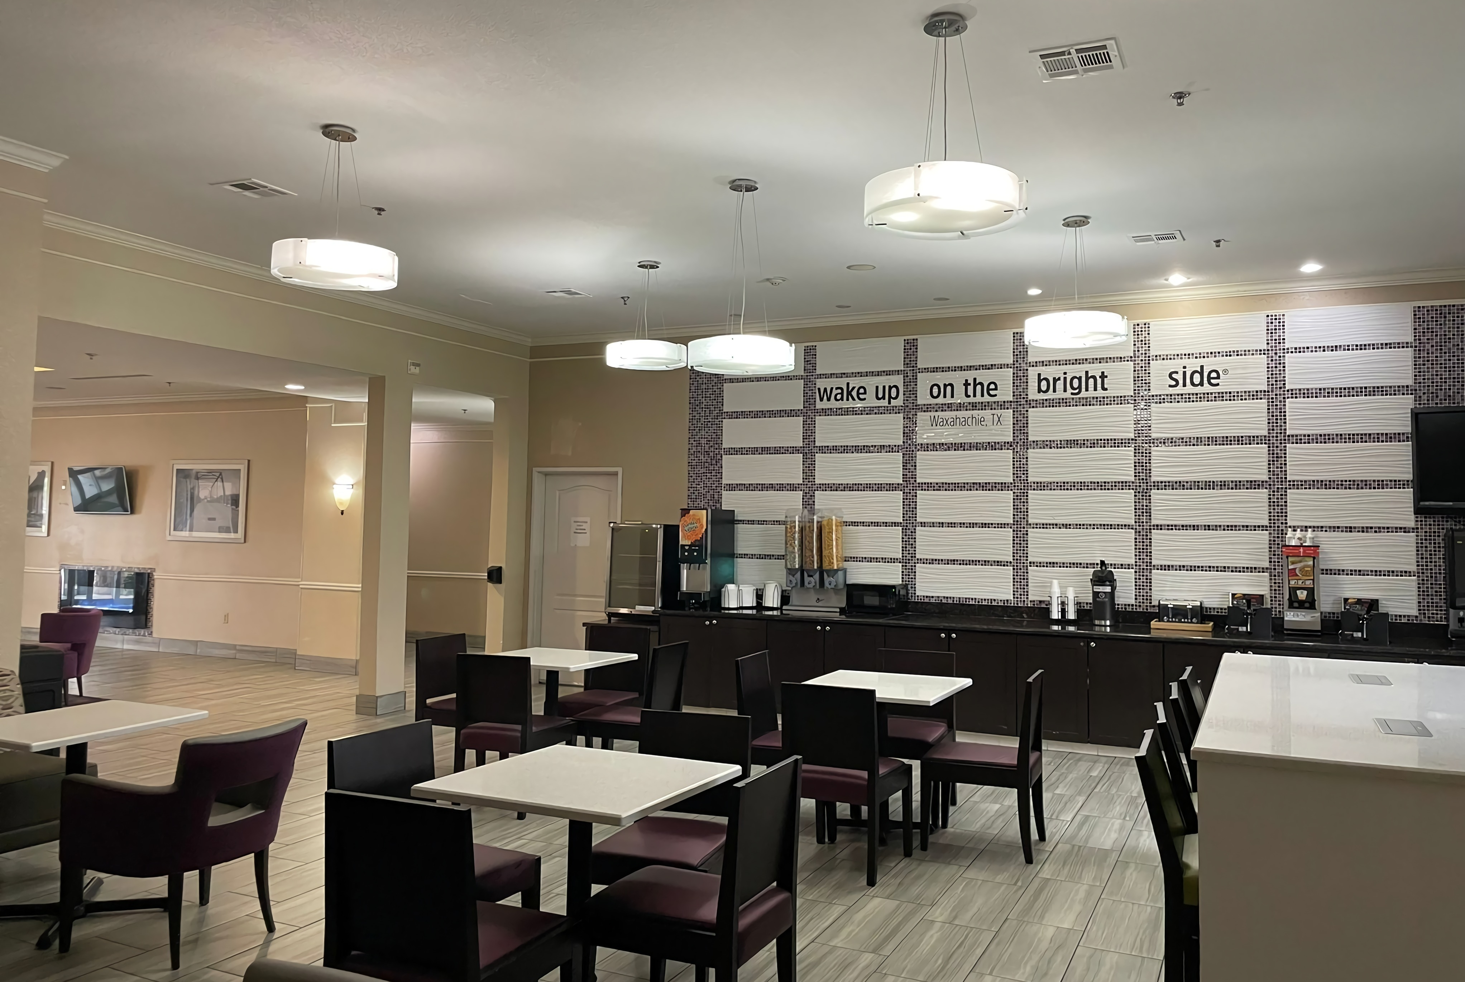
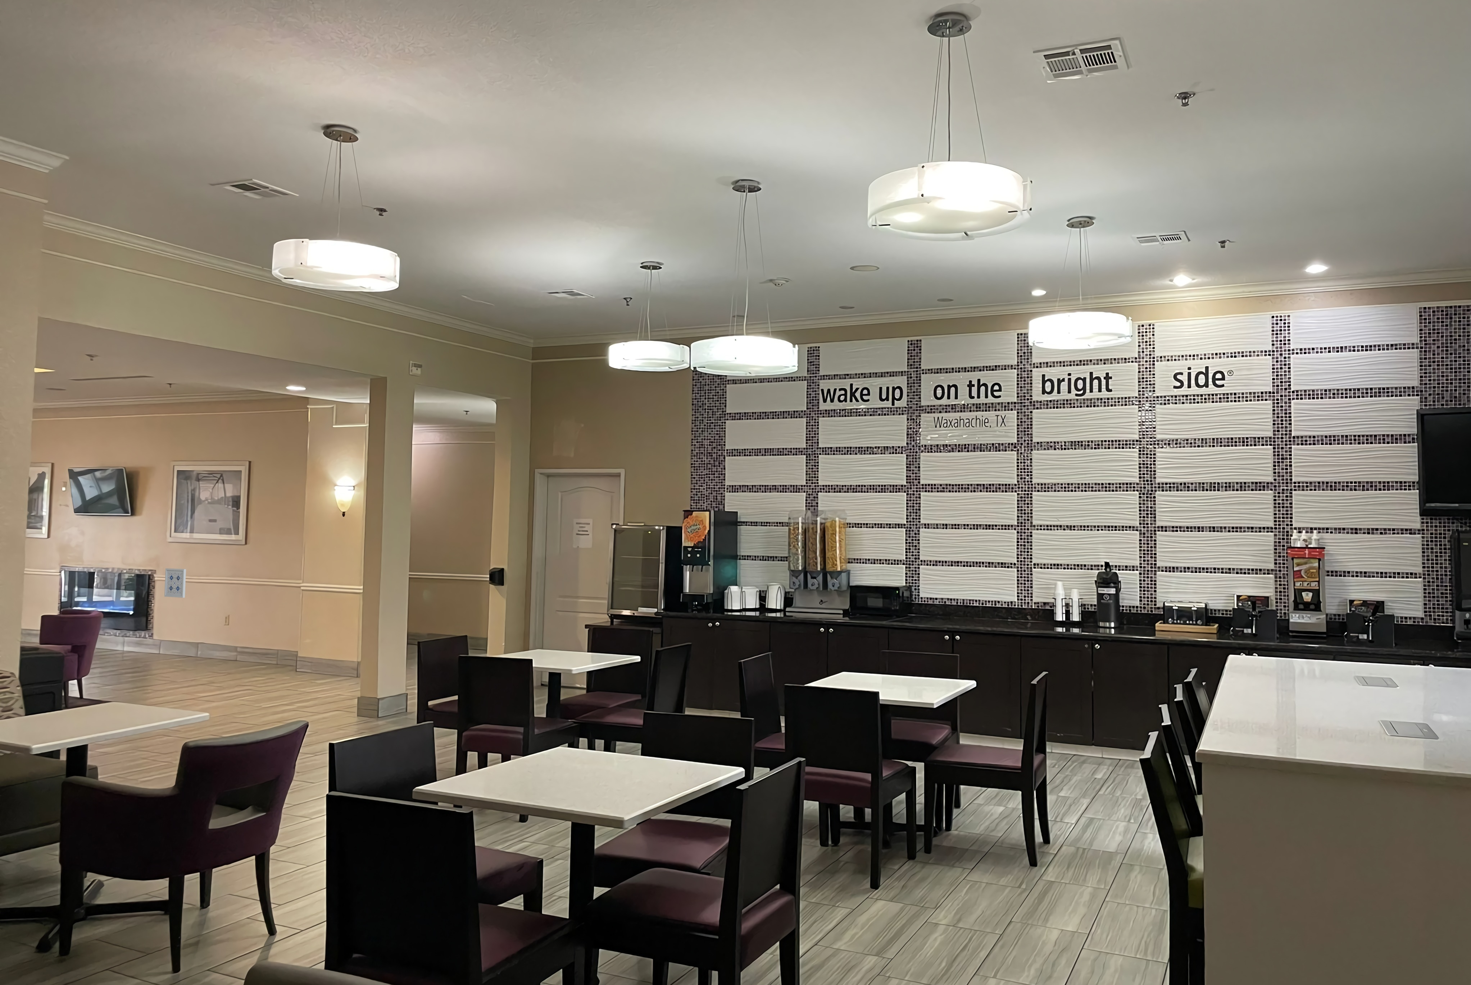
+ wall art (175, 583)
